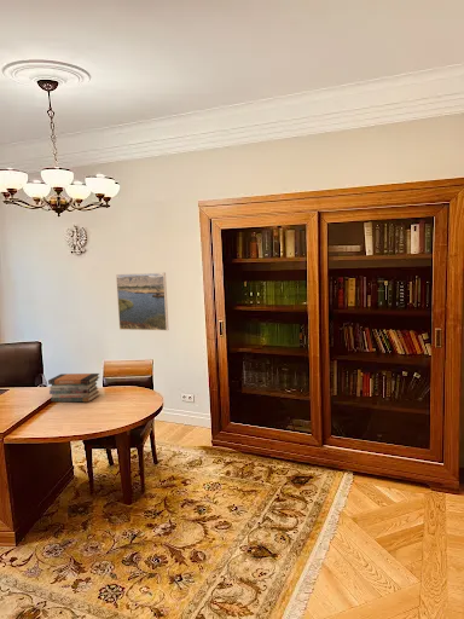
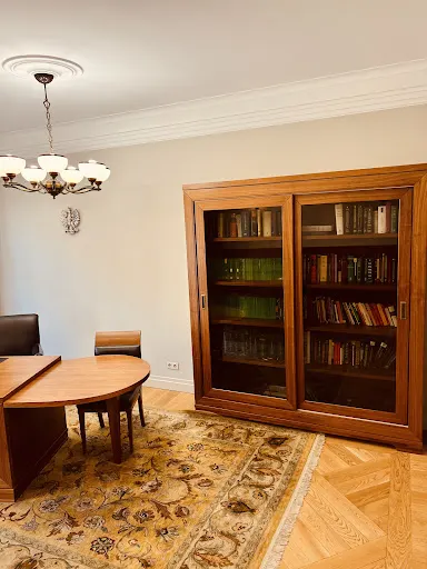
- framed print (141, 301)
- book stack (74, 387)
